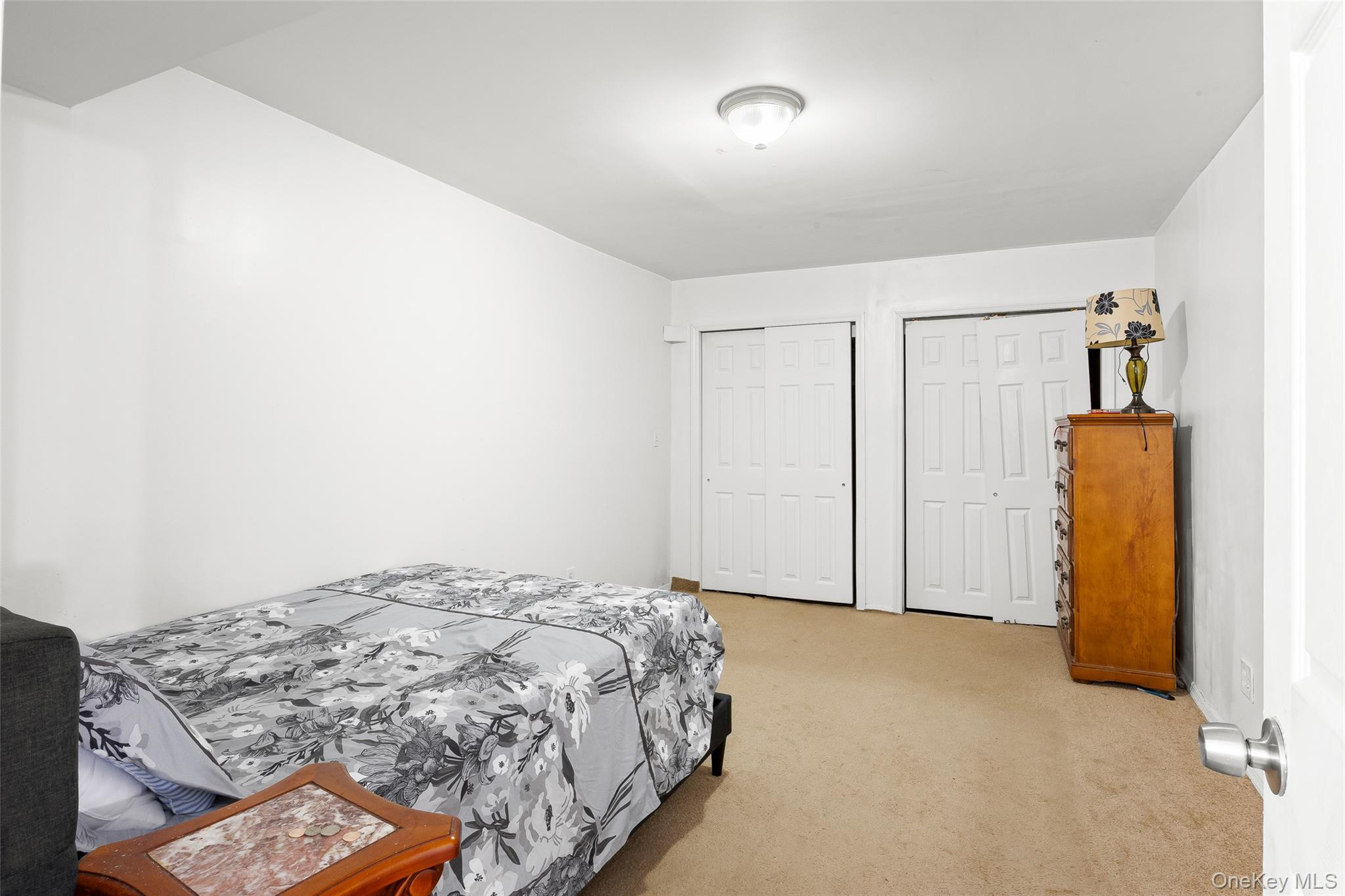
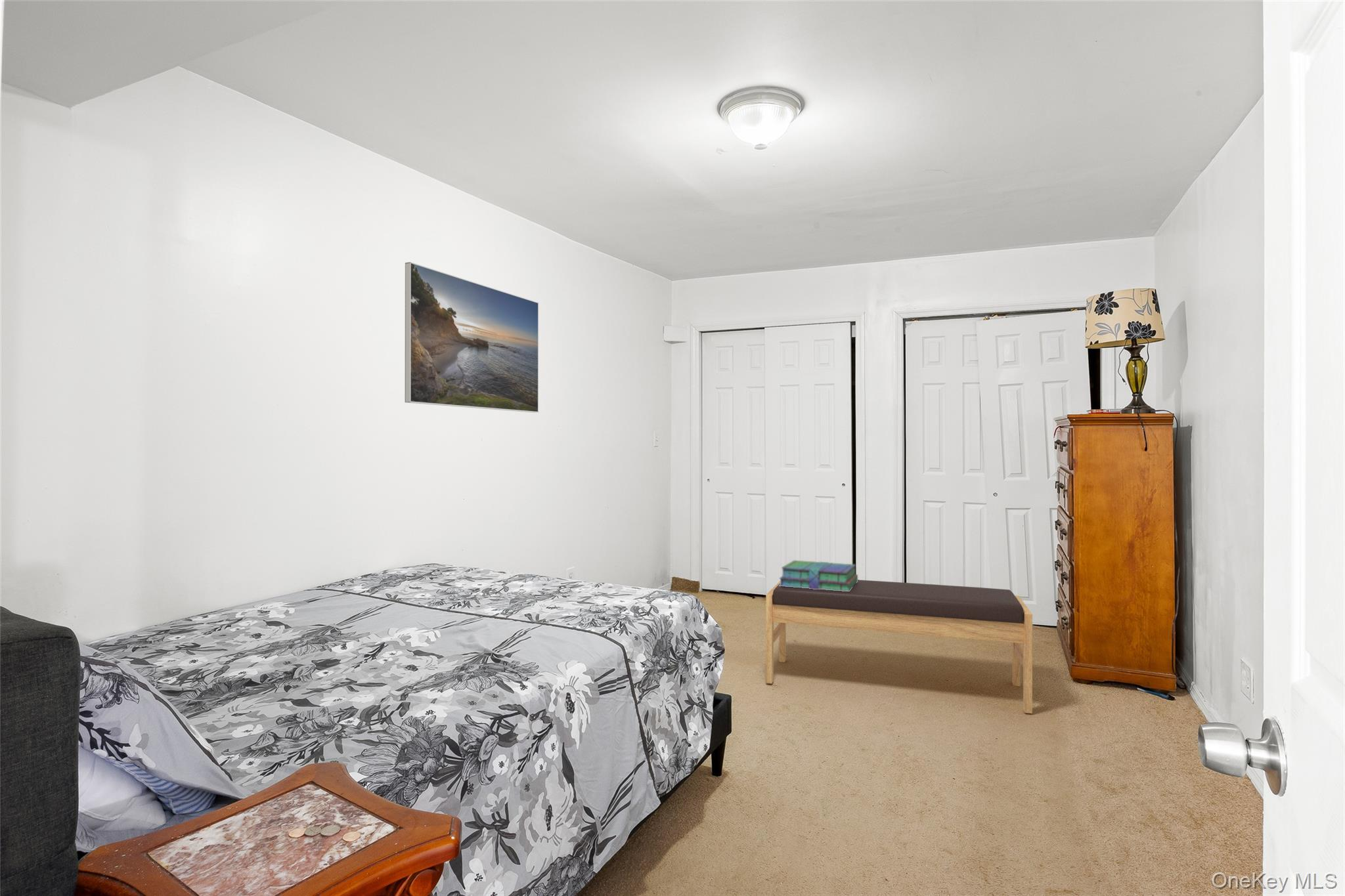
+ stack of books (819, 574)
+ bench (892, 631)
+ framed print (479, 346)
